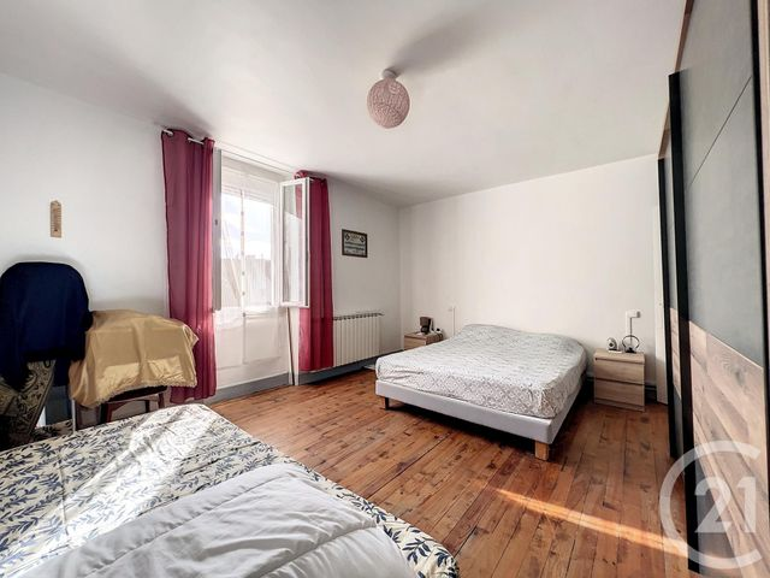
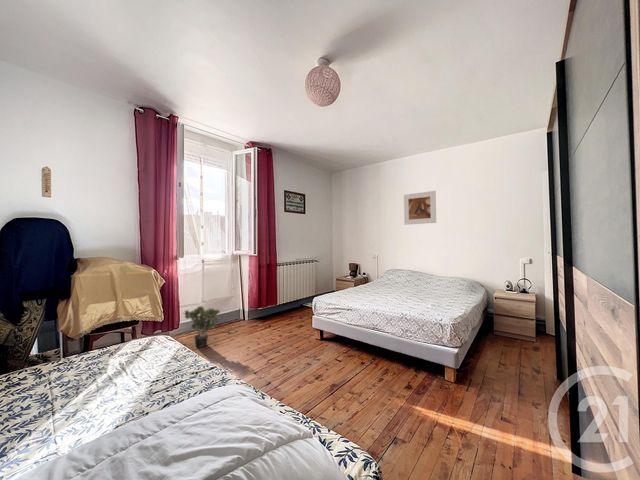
+ potted plant (202, 325)
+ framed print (419, 208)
